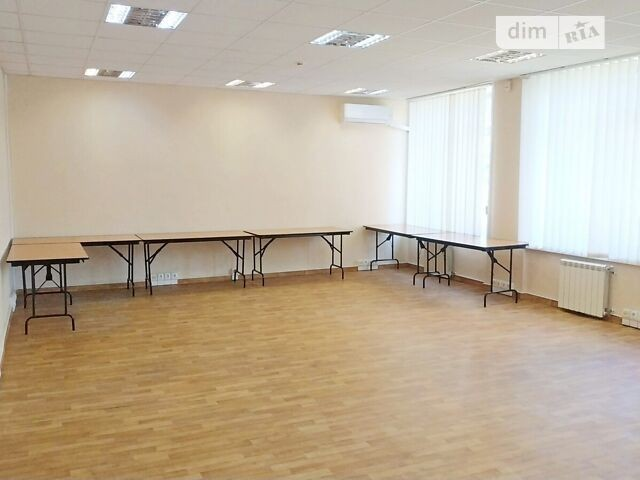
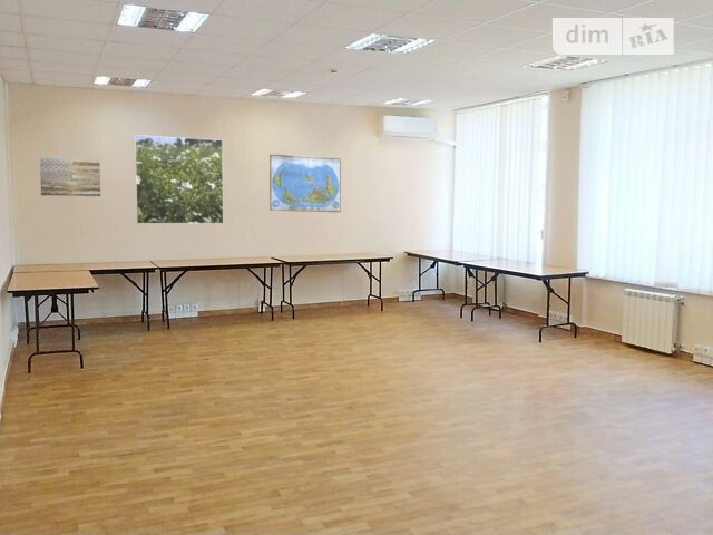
+ world map (306, 184)
+ wall art (70, 177)
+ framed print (180, 181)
